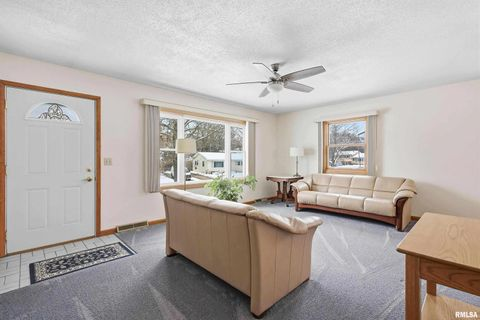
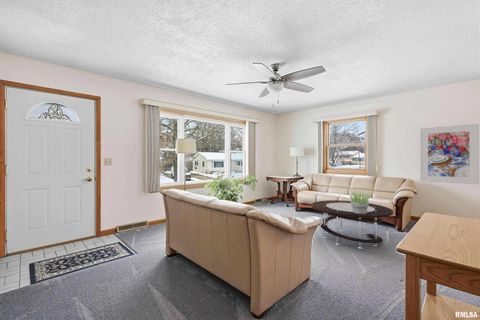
+ potted plant (359, 201)
+ coffee table (349, 219)
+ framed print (447, 154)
